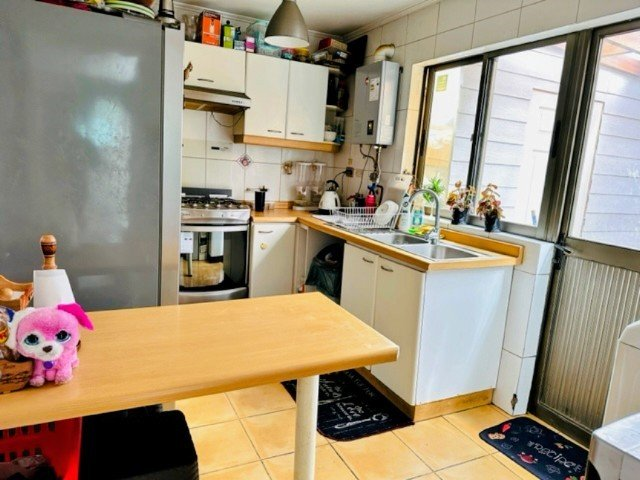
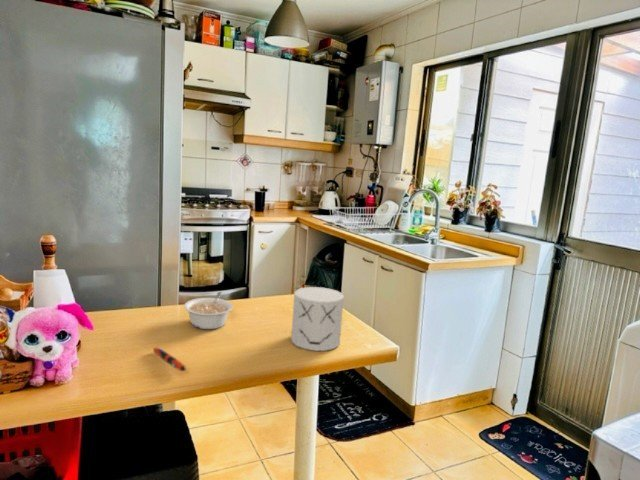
+ mug (317, 317)
+ pen (168, 358)
+ legume (207, 311)
